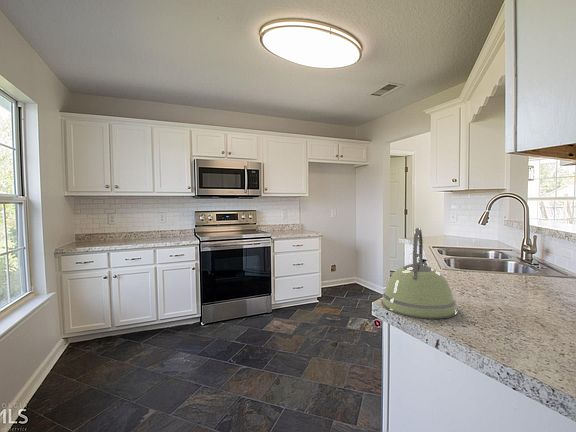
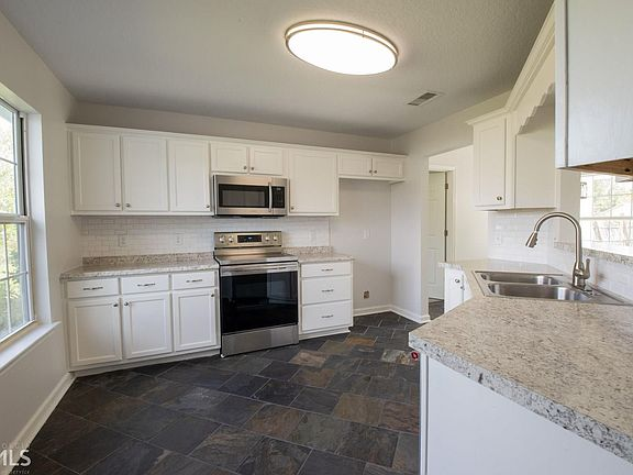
- kettle (418, 266)
